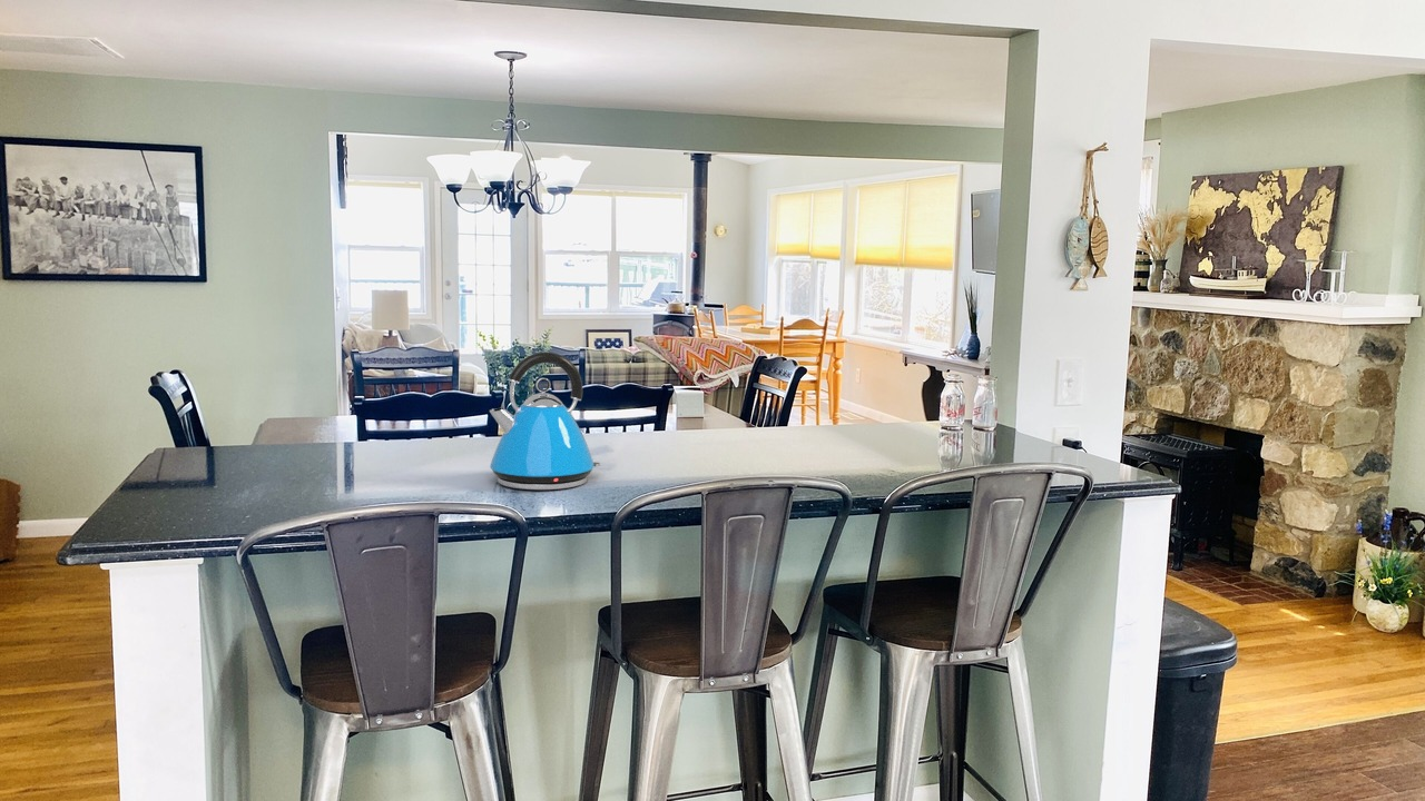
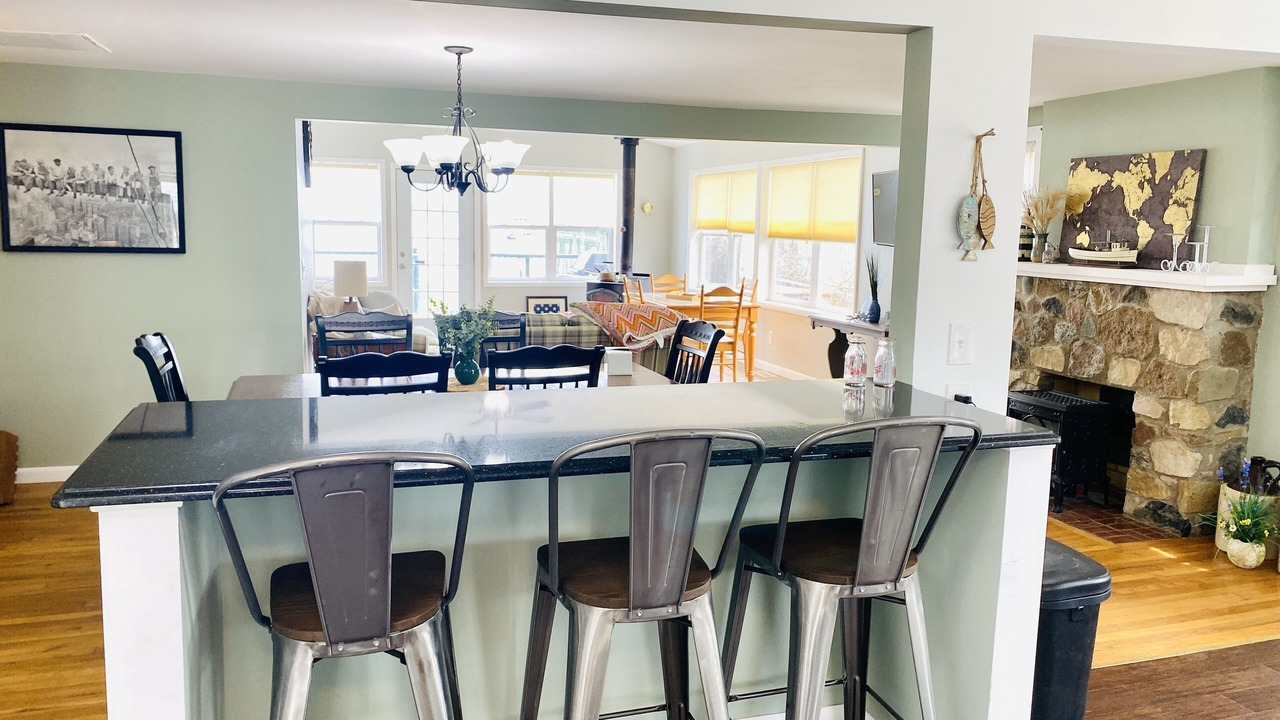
- kettle (546, 416)
